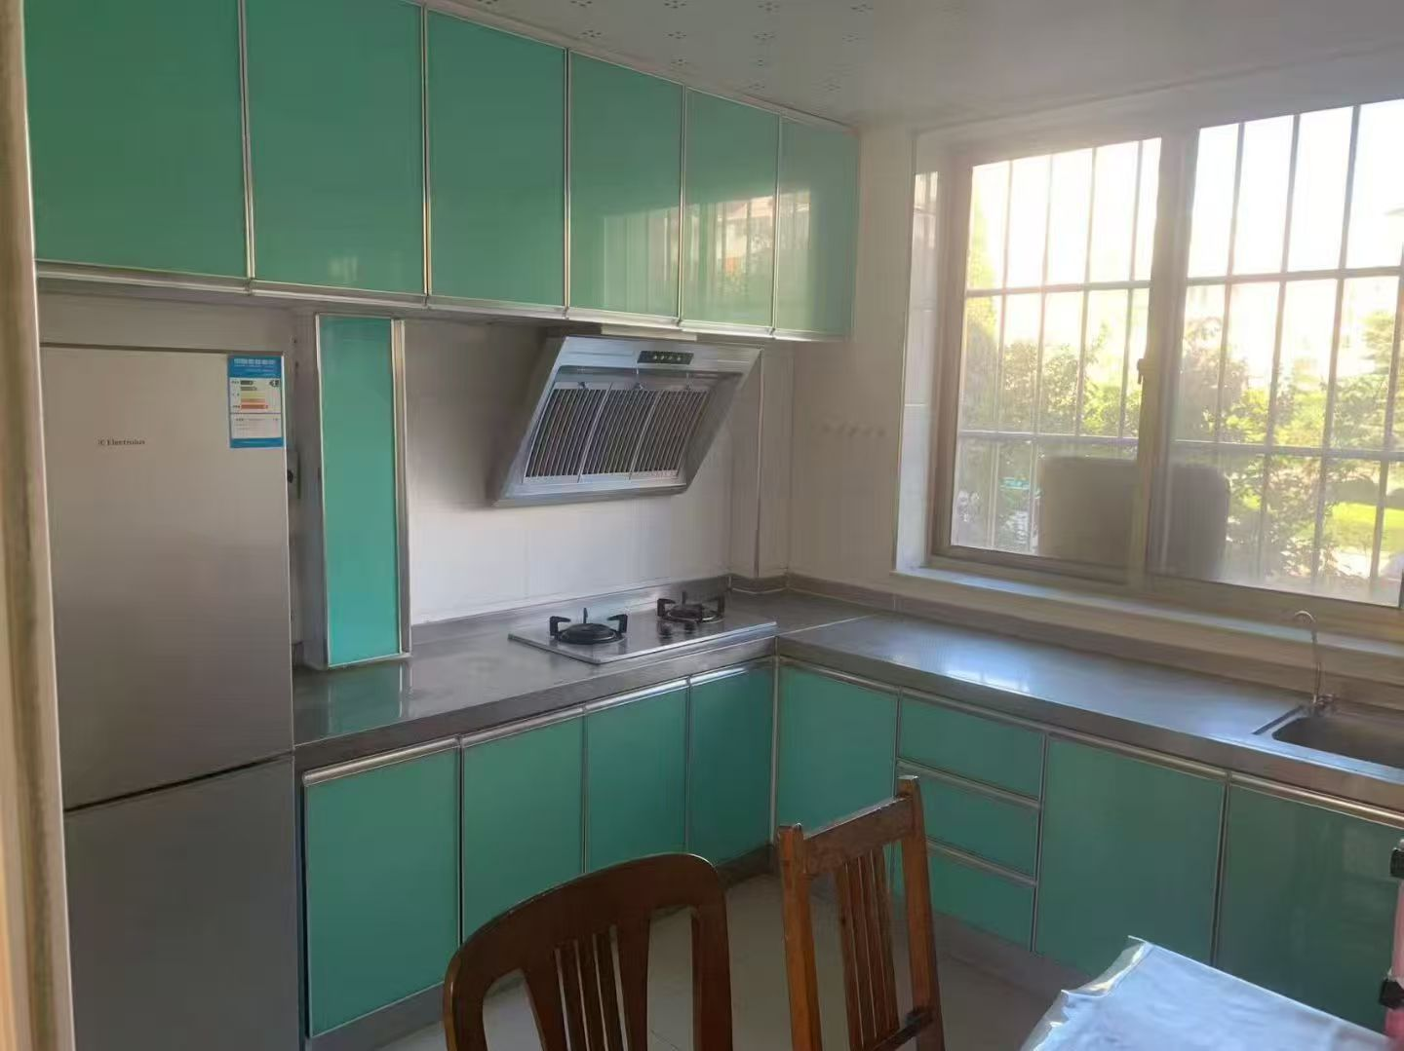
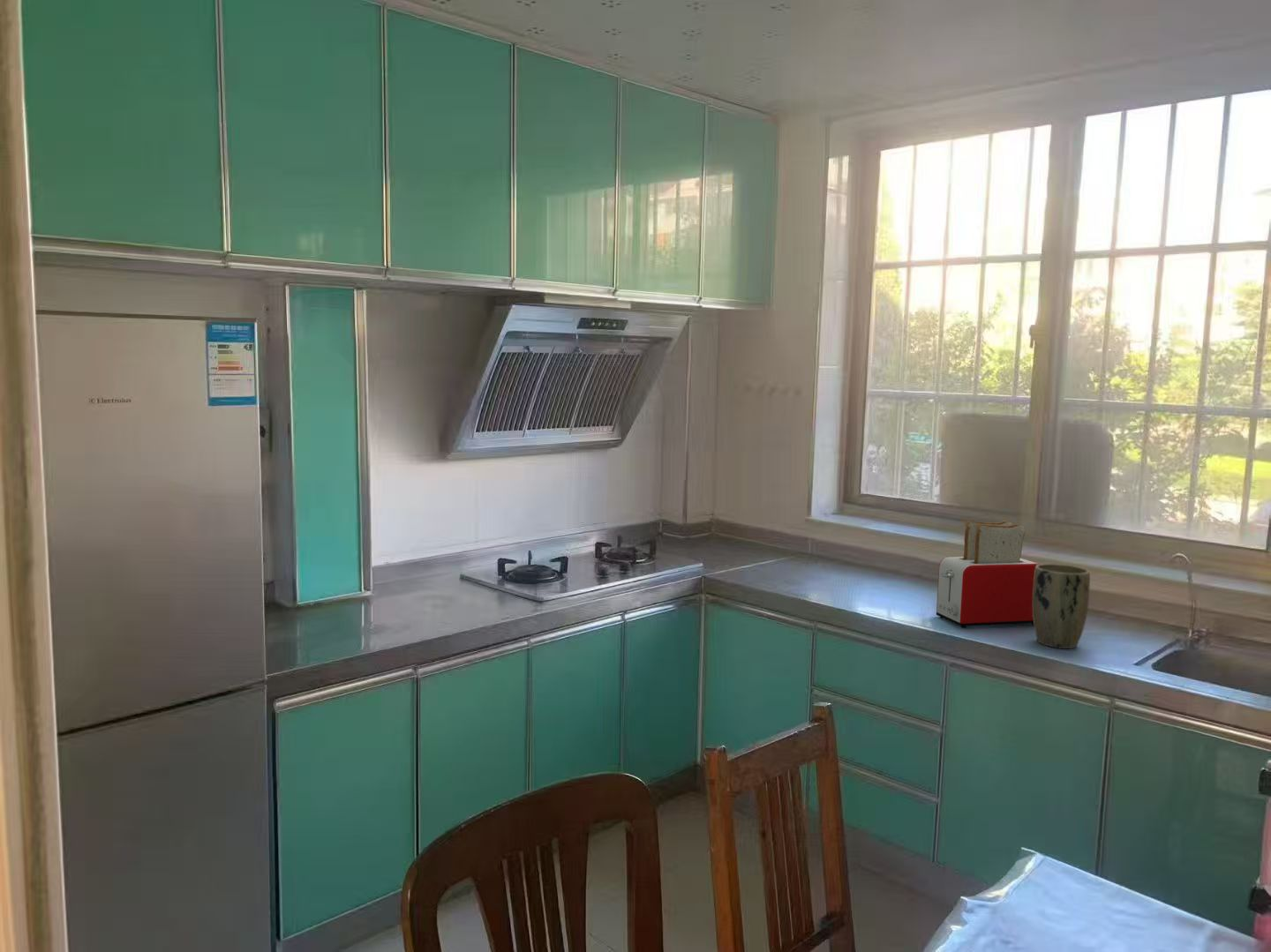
+ toaster (987, 572)
+ plant pot (1059, 605)
